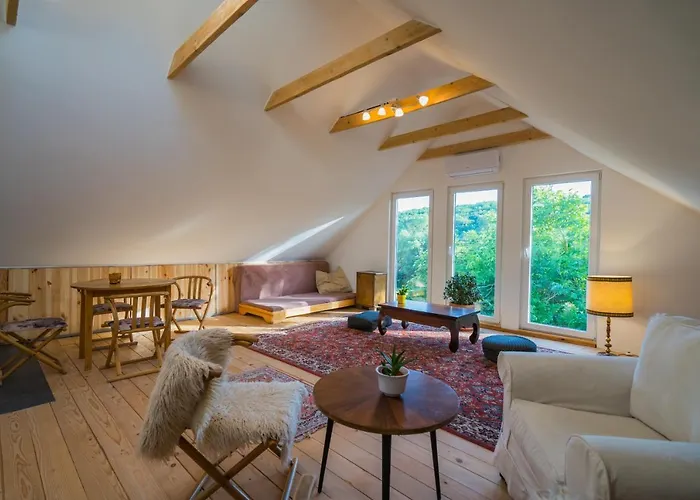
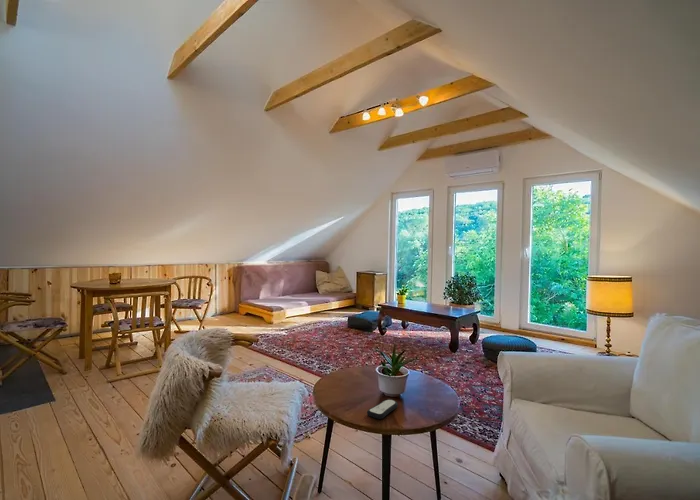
+ remote control (383, 408)
